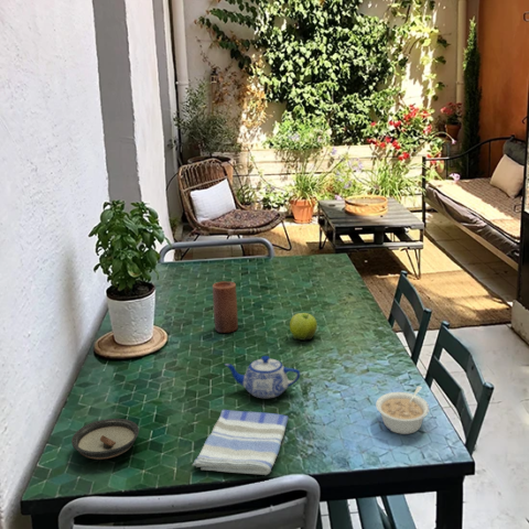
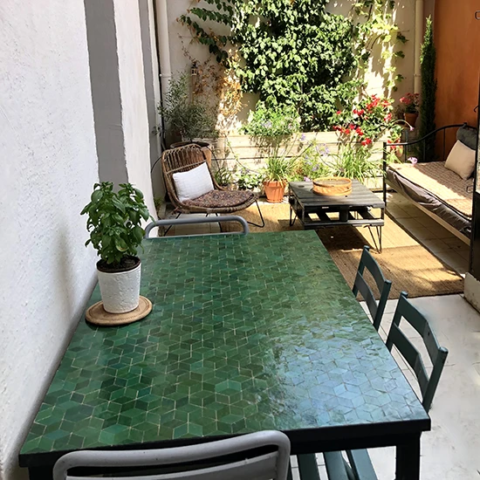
- legume (401, 411)
- candle (225, 306)
- teapot (261, 374)
- dish towel (244, 439)
- saucer (106, 441)
- fruit (303, 325)
